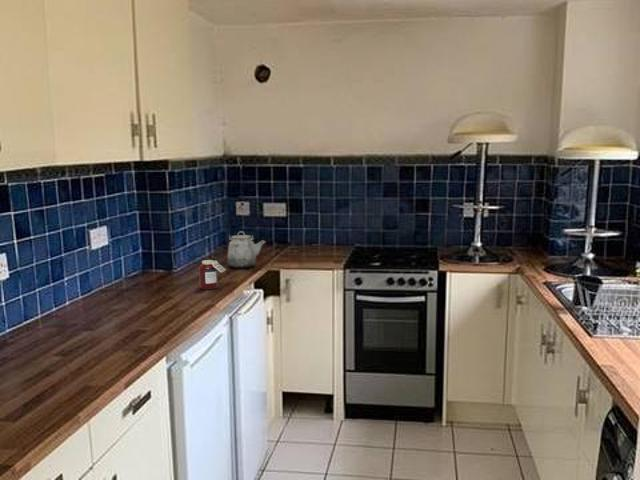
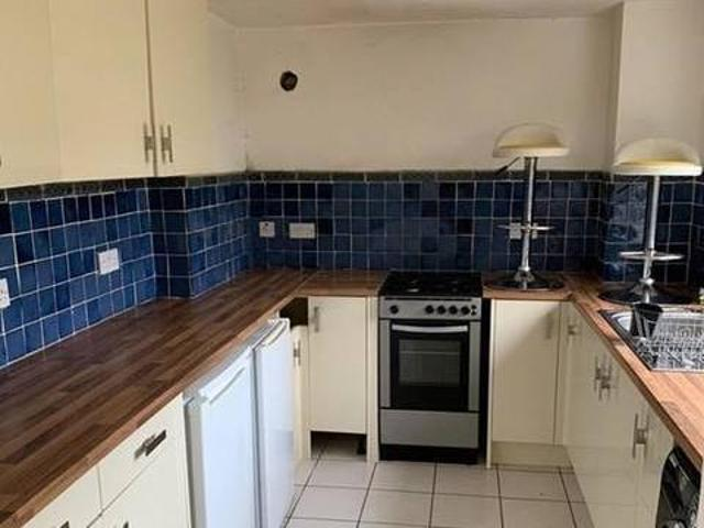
- jar (212, 274)
- kettle (246, 242)
